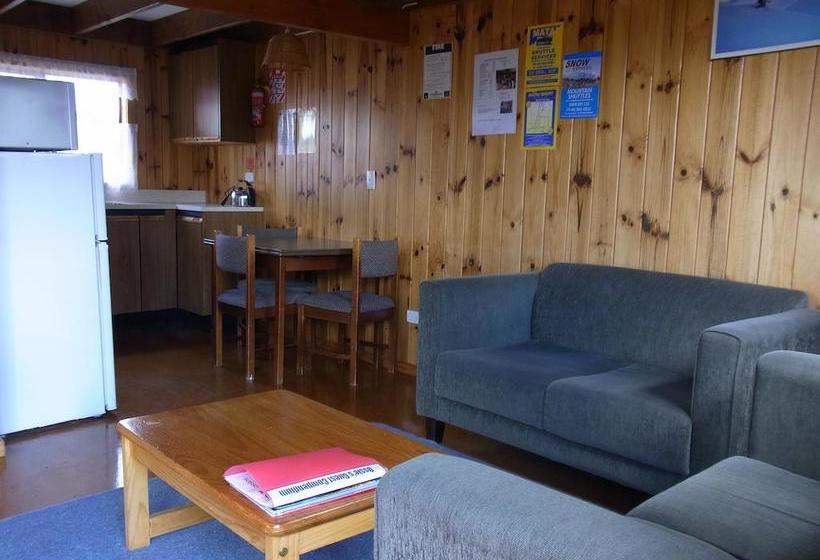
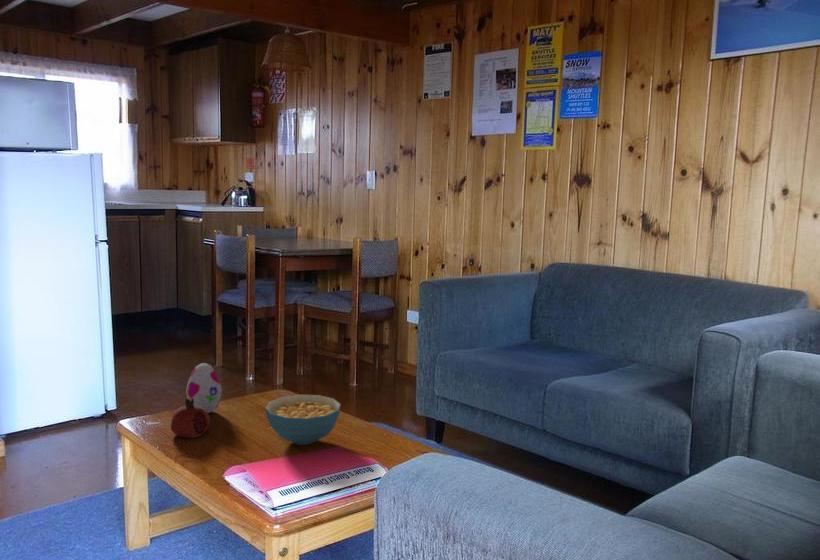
+ decorative egg (204, 387)
+ cereal bowl (303, 423)
+ fruit (190, 415)
